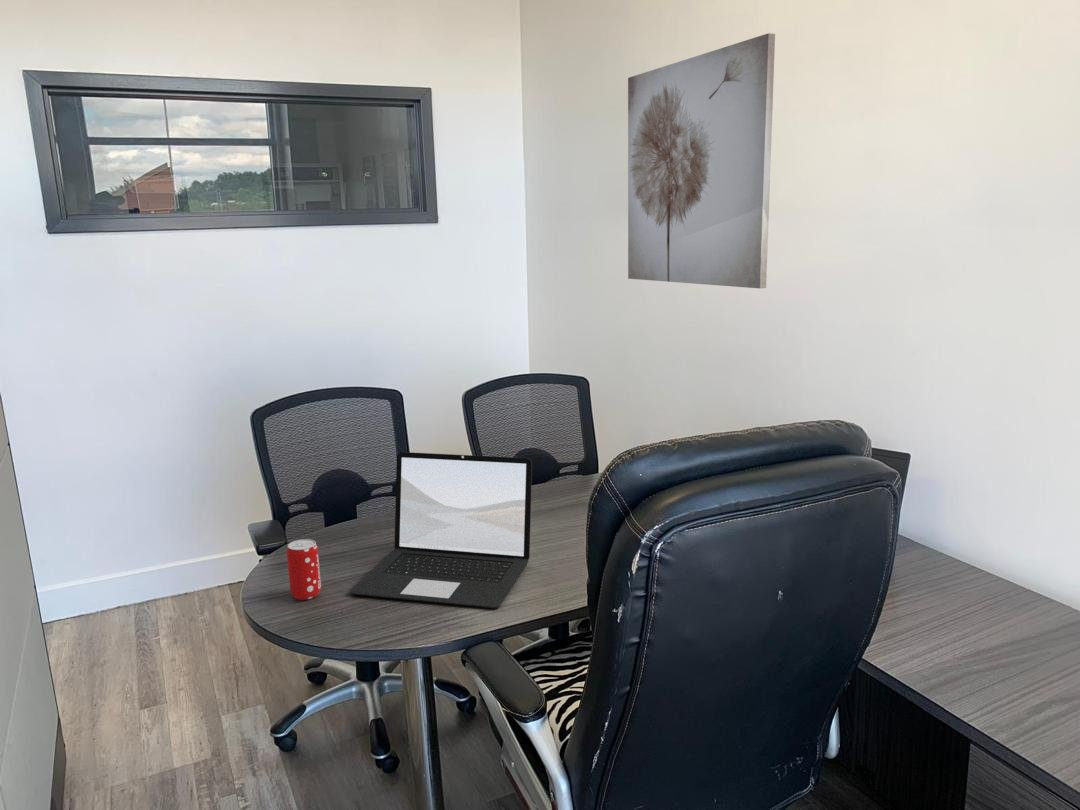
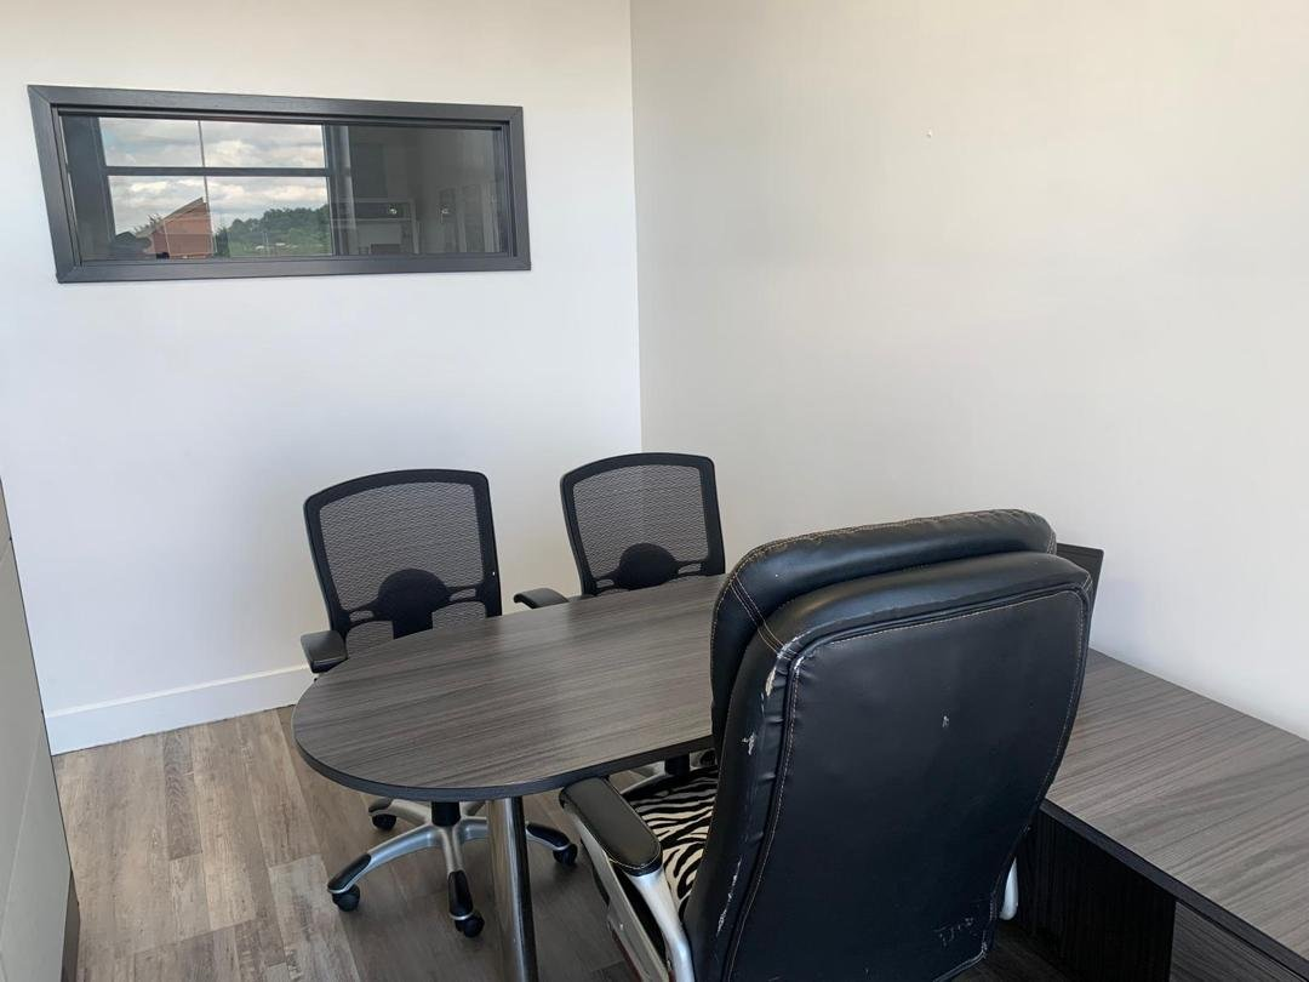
- wall art (691, 173)
- beverage can (304, 569)
- laptop (443, 524)
